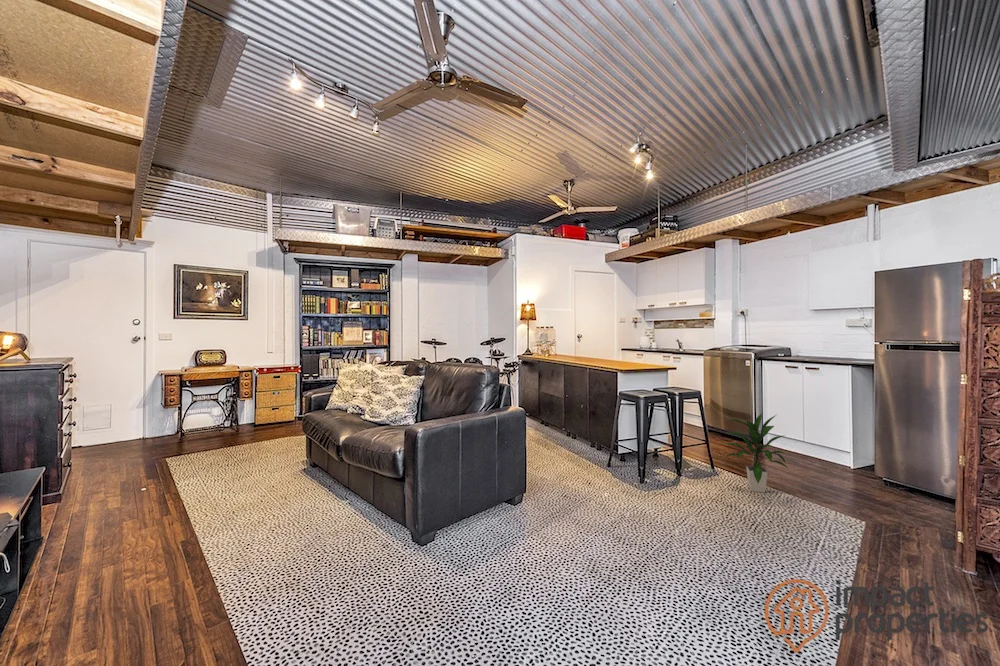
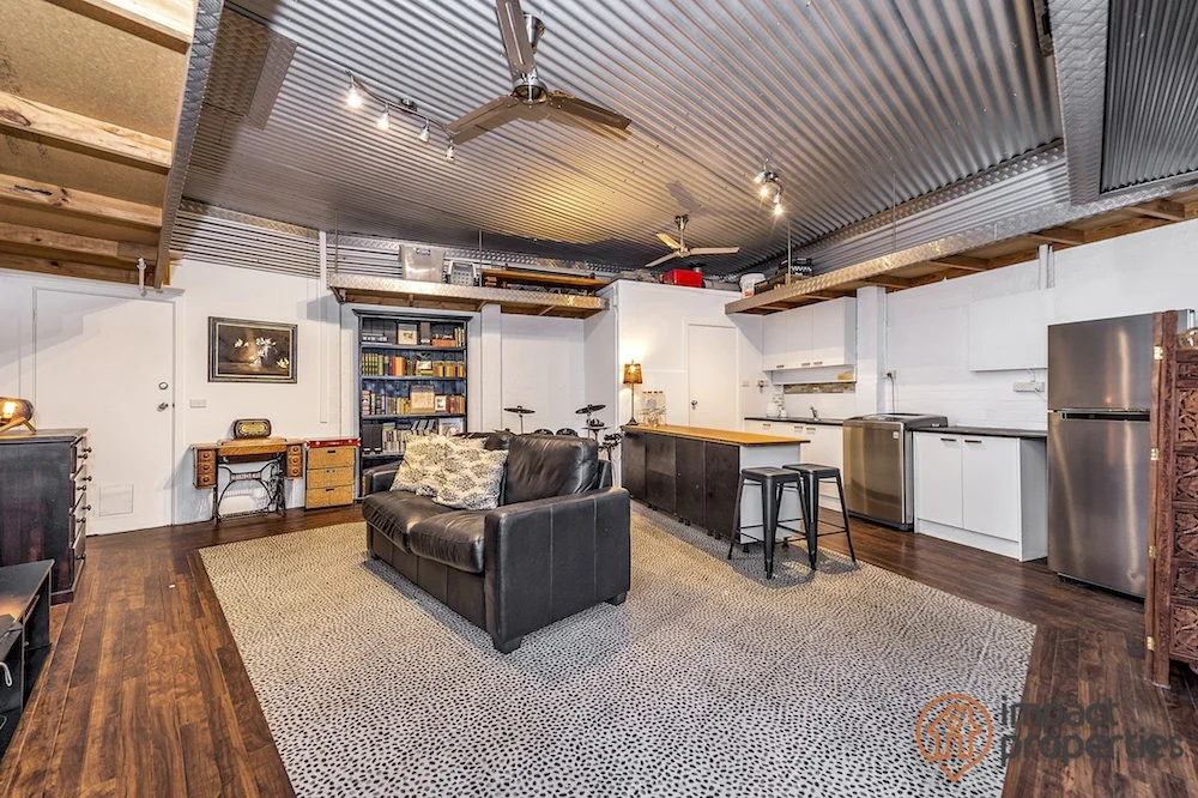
- indoor plant (755, 451)
